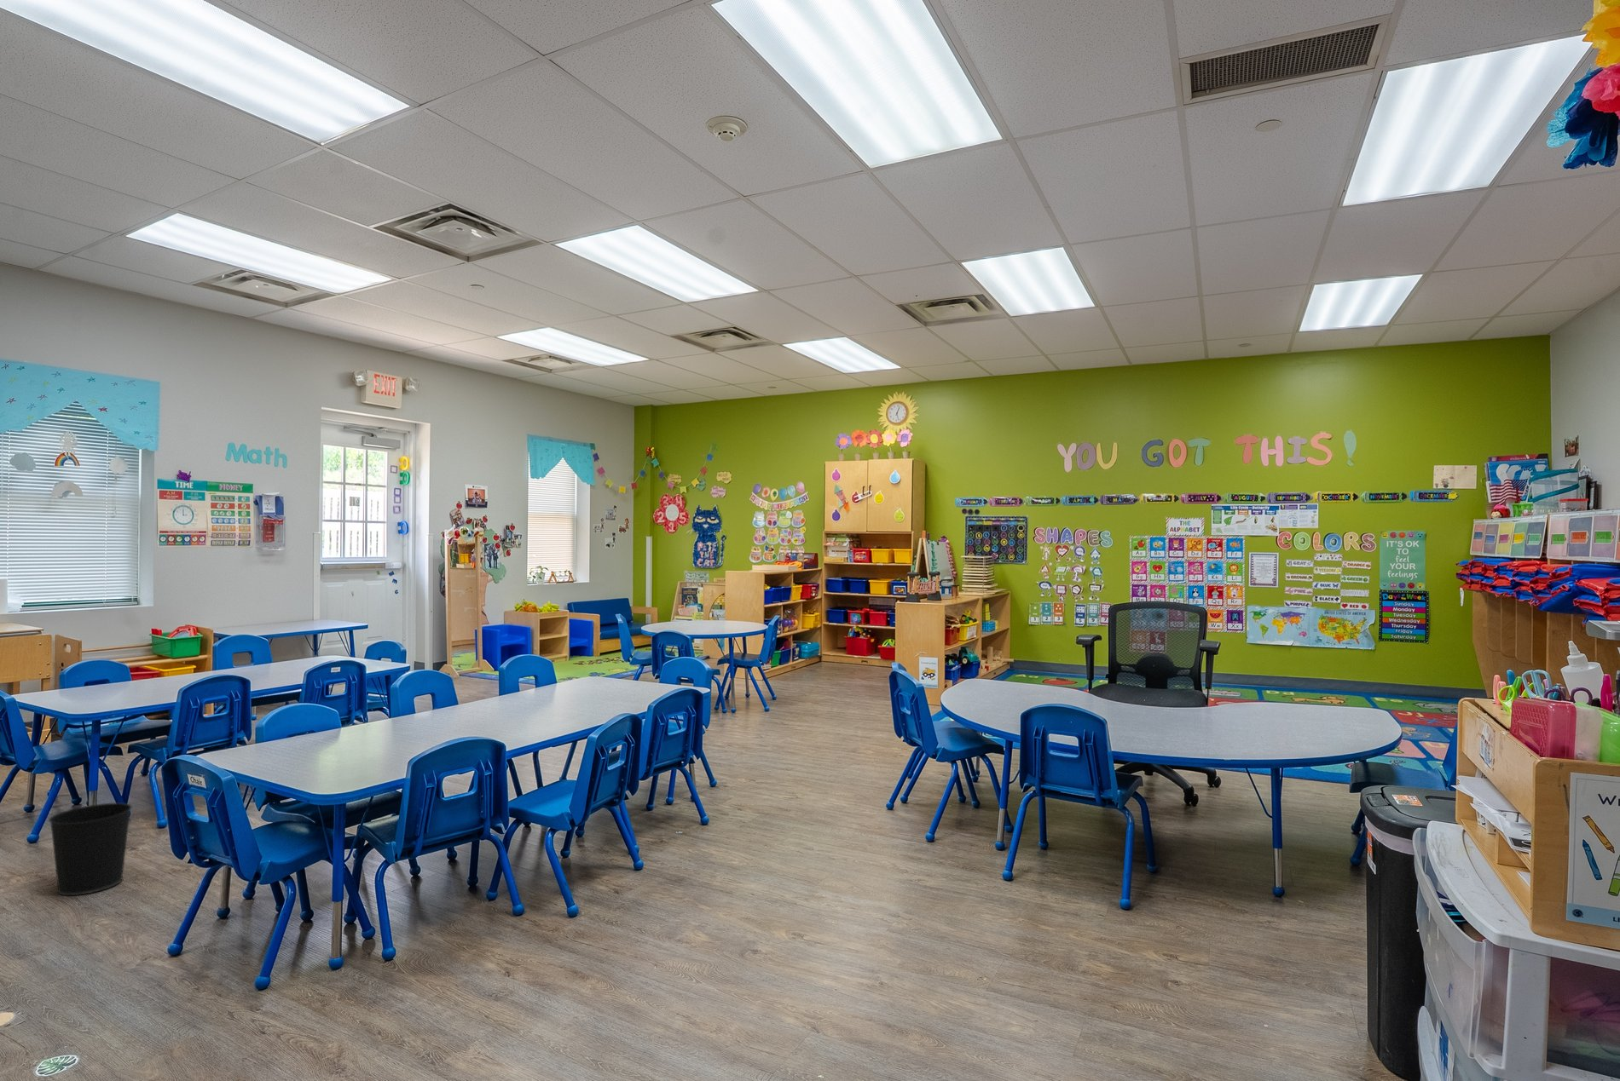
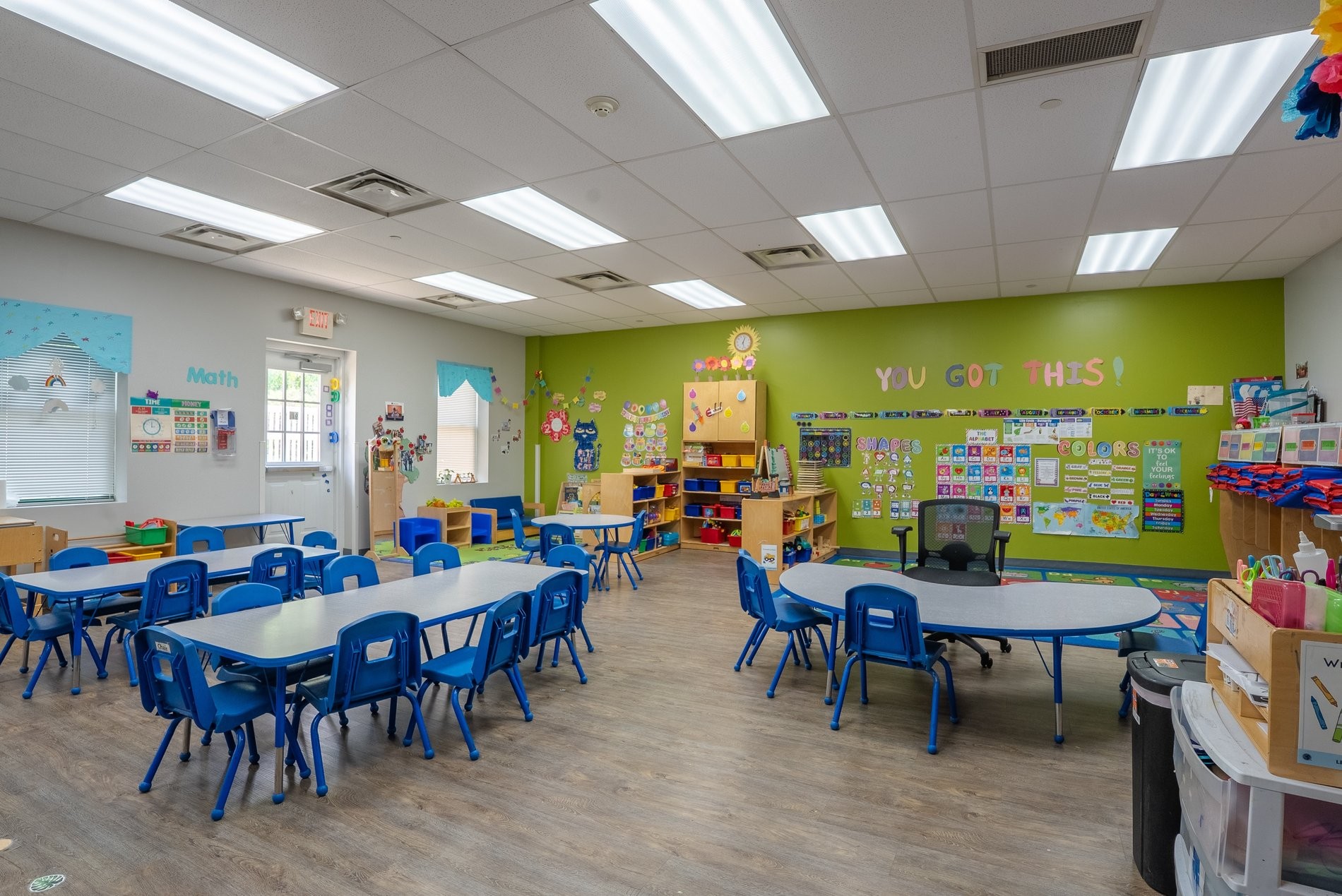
- wastebasket (91, 848)
